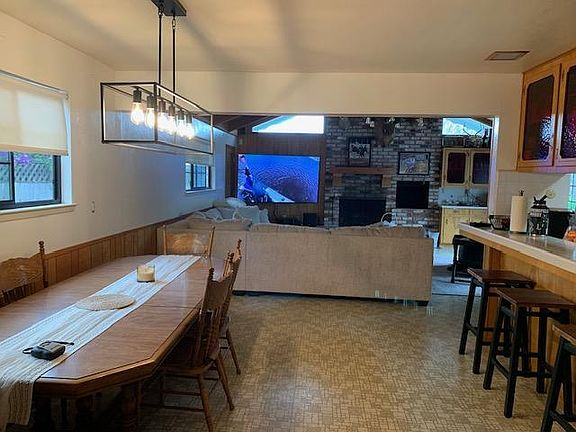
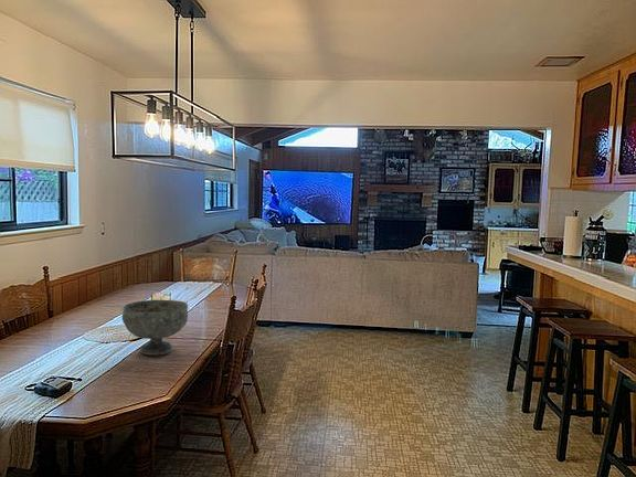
+ decorative bowl (156, 327)
